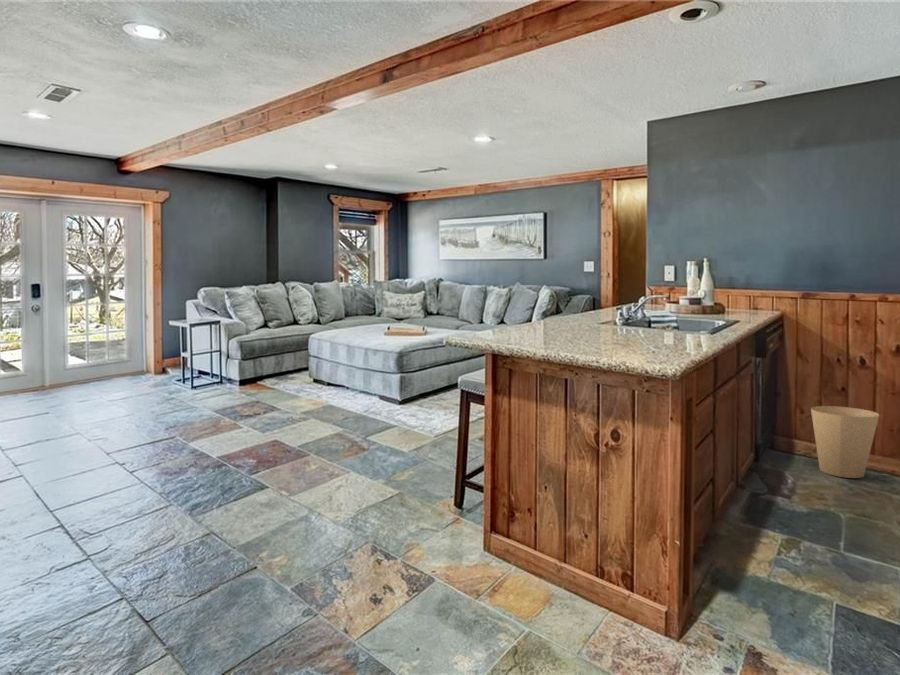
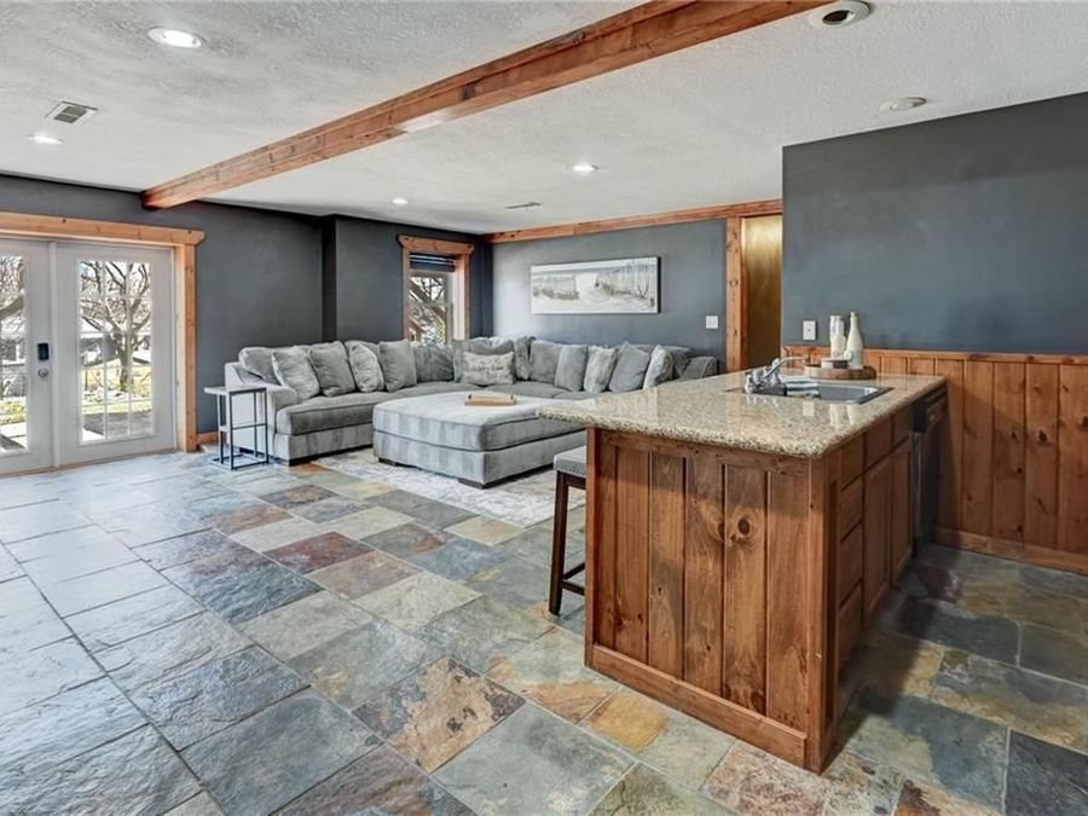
- trash can (842, 441)
